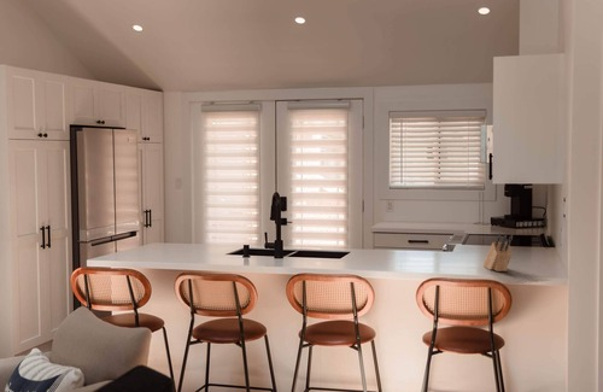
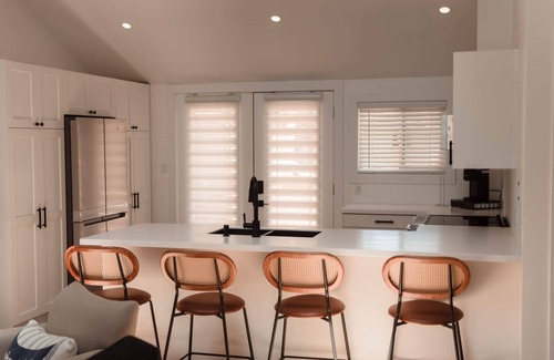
- knife block (498, 251)
